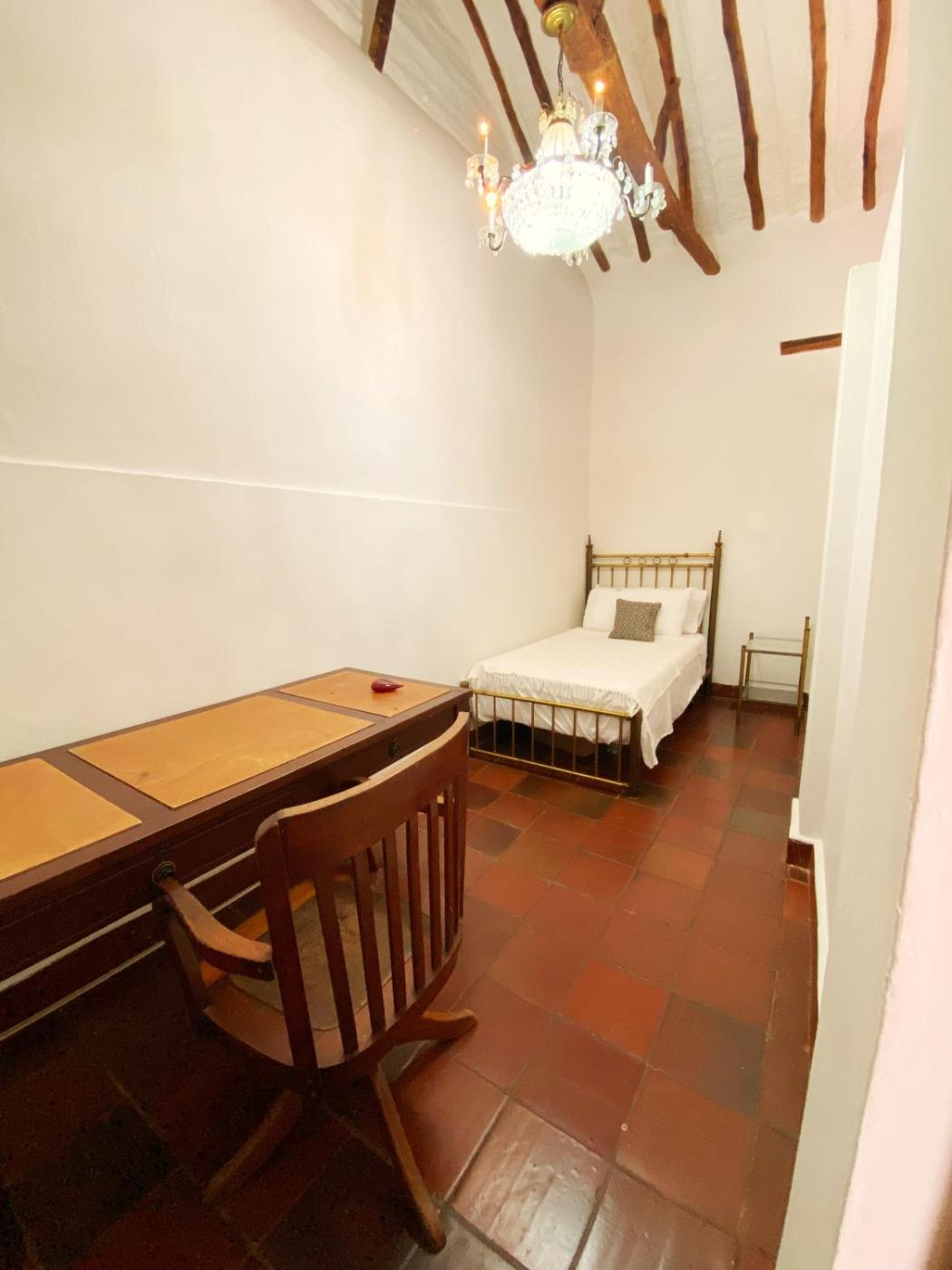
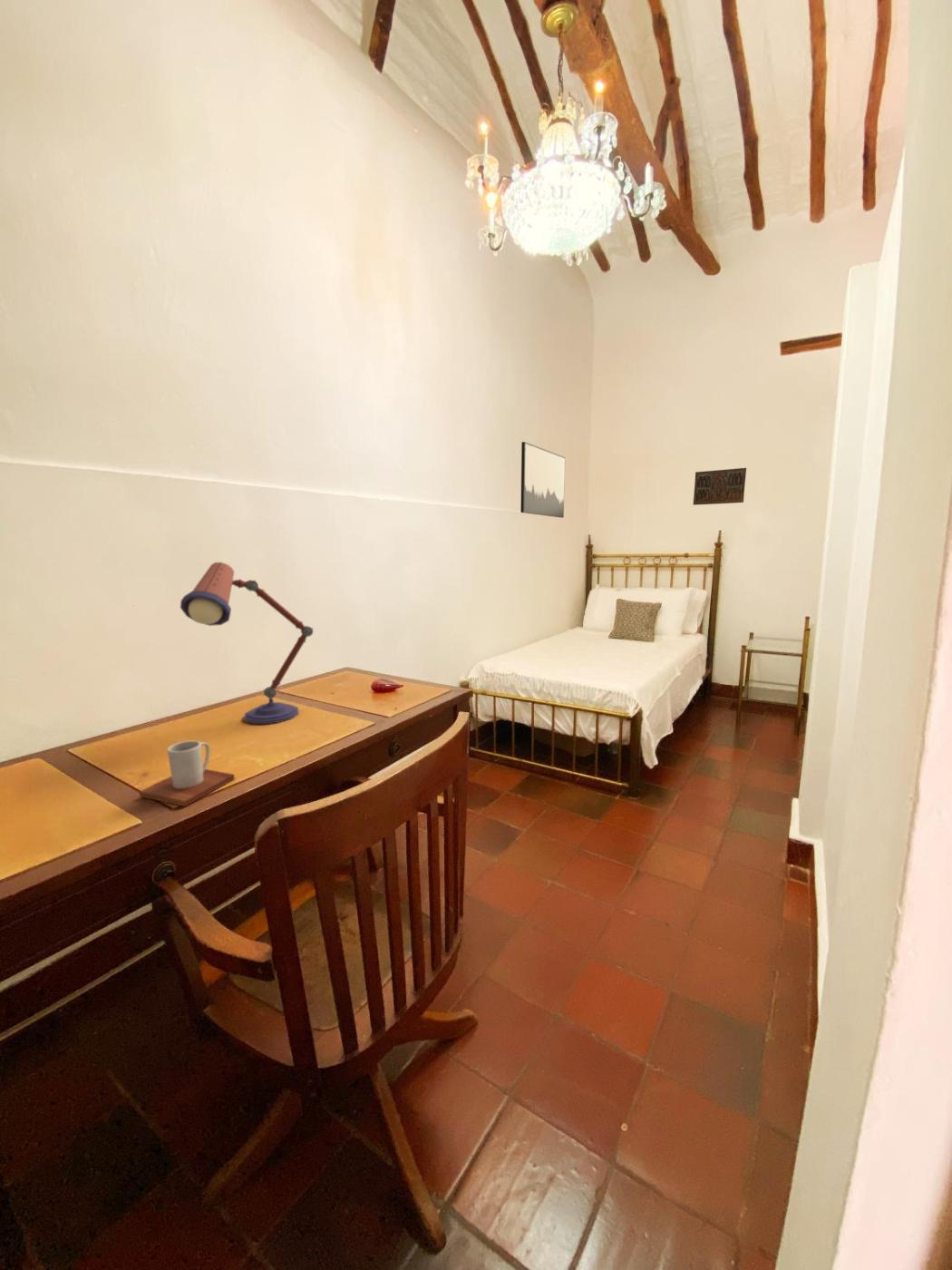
+ wall art (544, 483)
+ desk lamp (228, 620)
+ religious icon (719, 486)
+ mug (186, 767)
